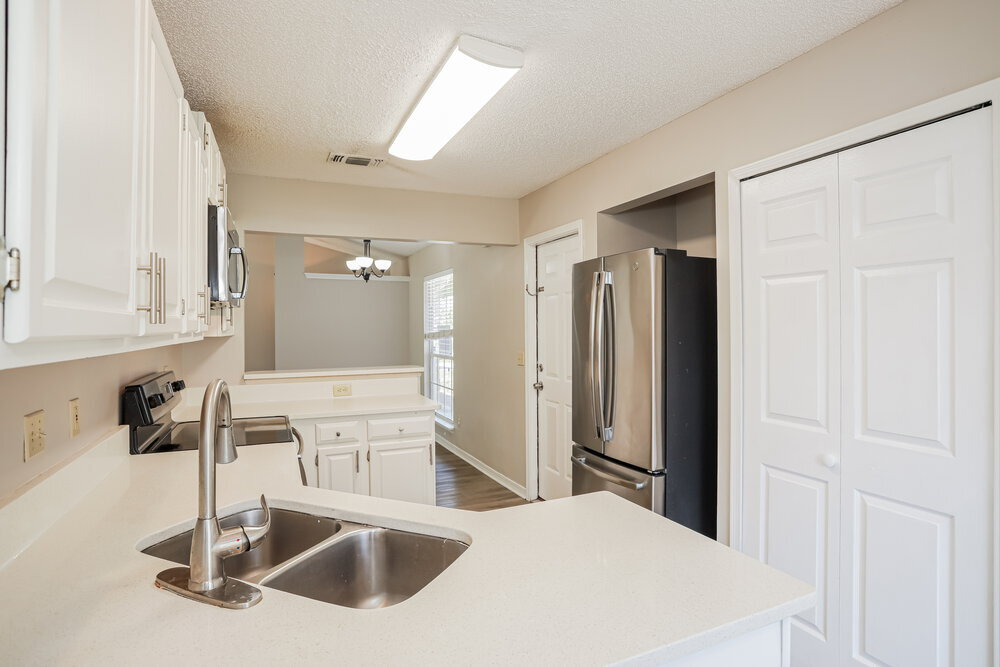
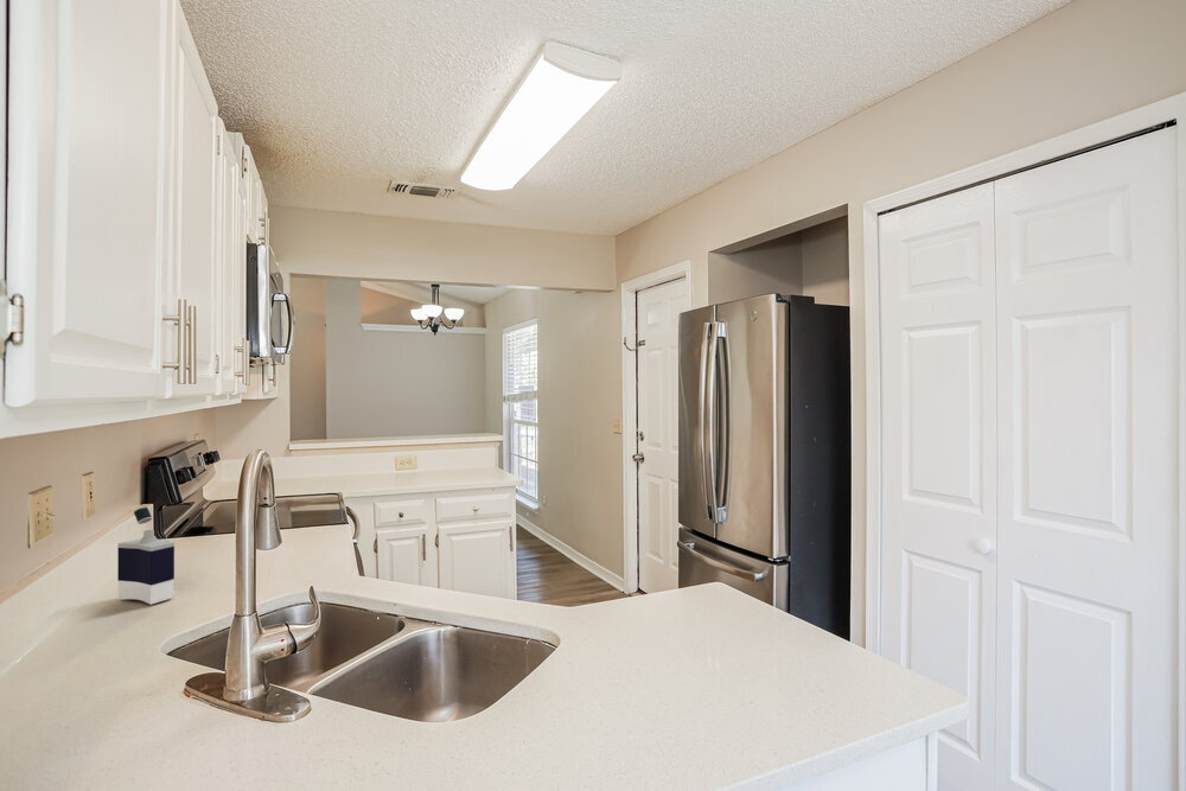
+ perfume bottle (147, 553)
